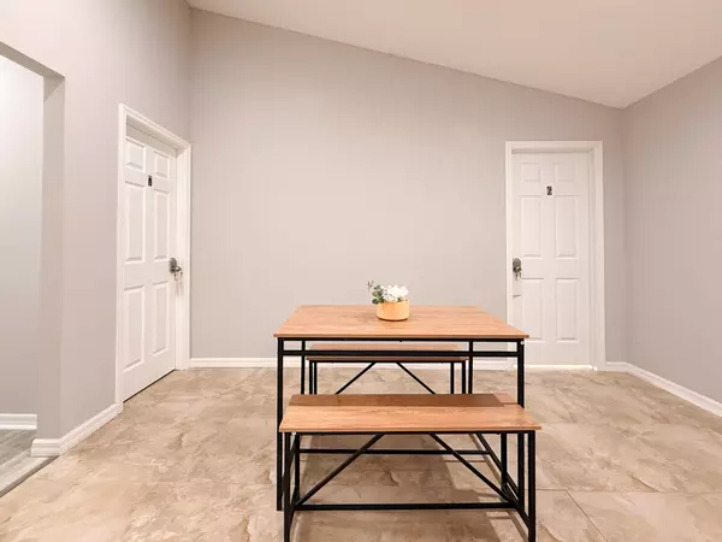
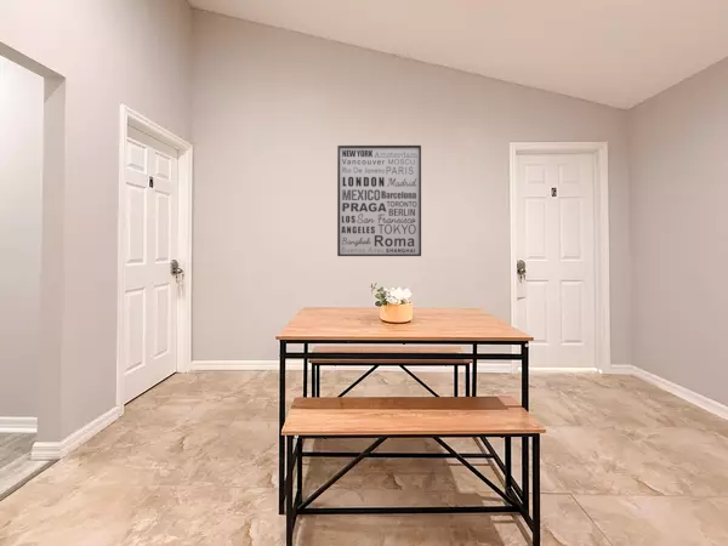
+ wall art (379, 200)
